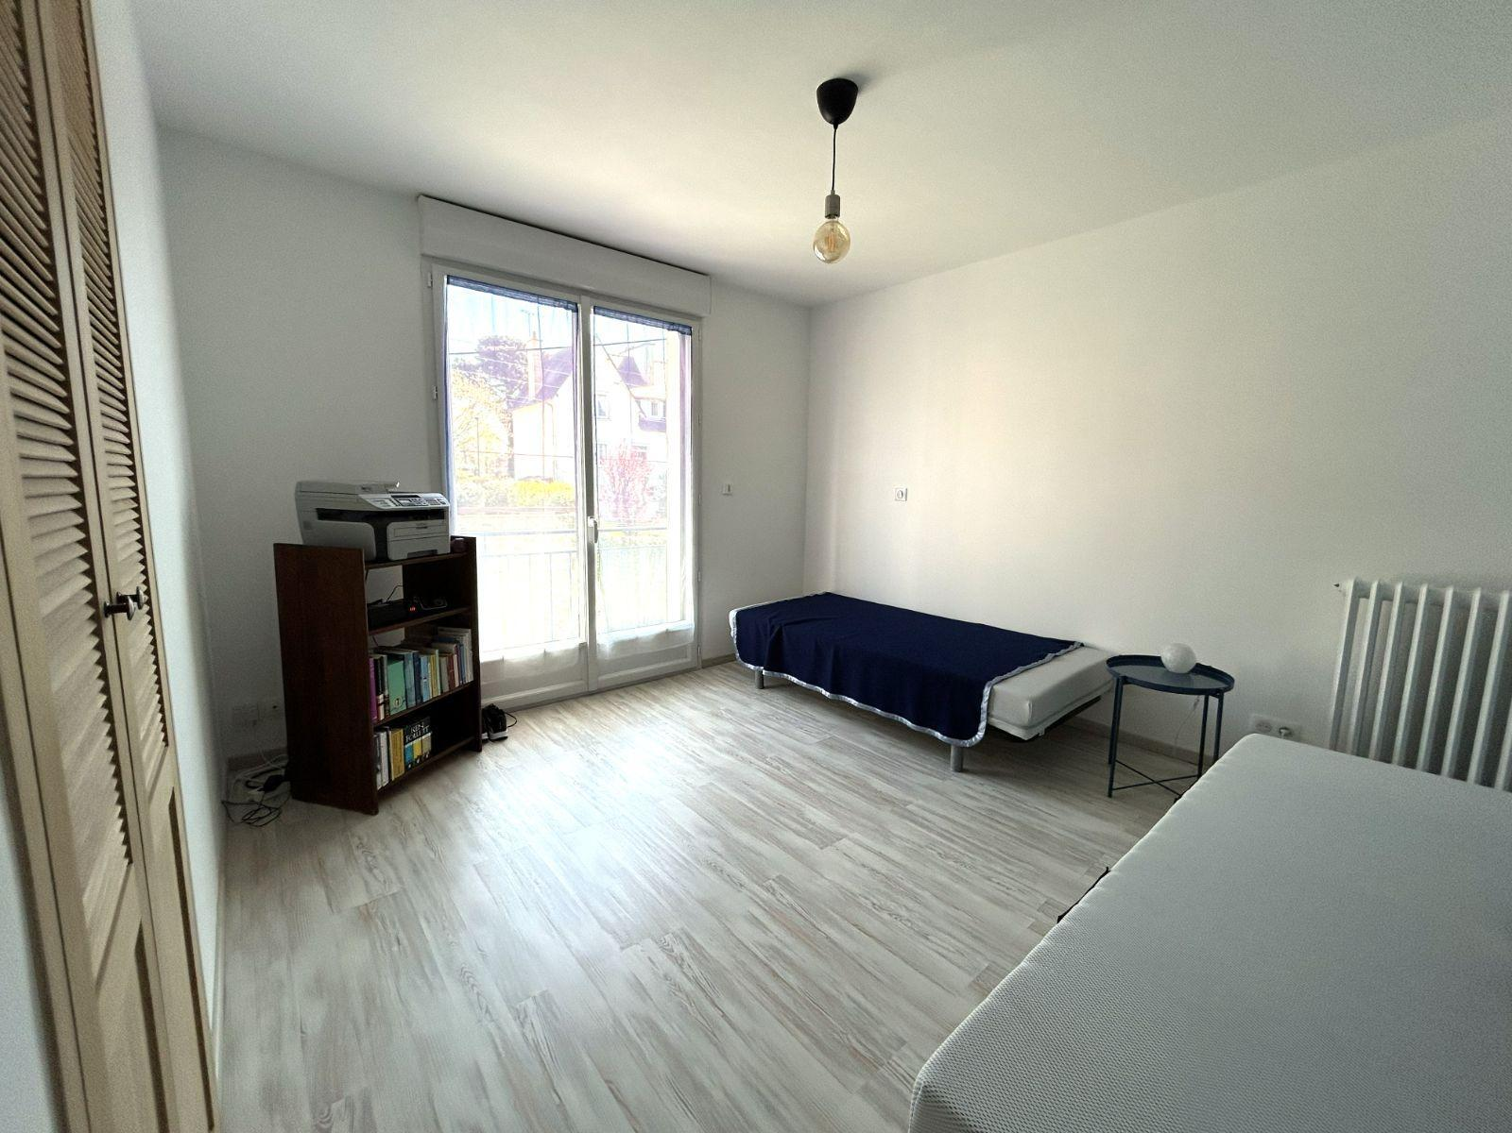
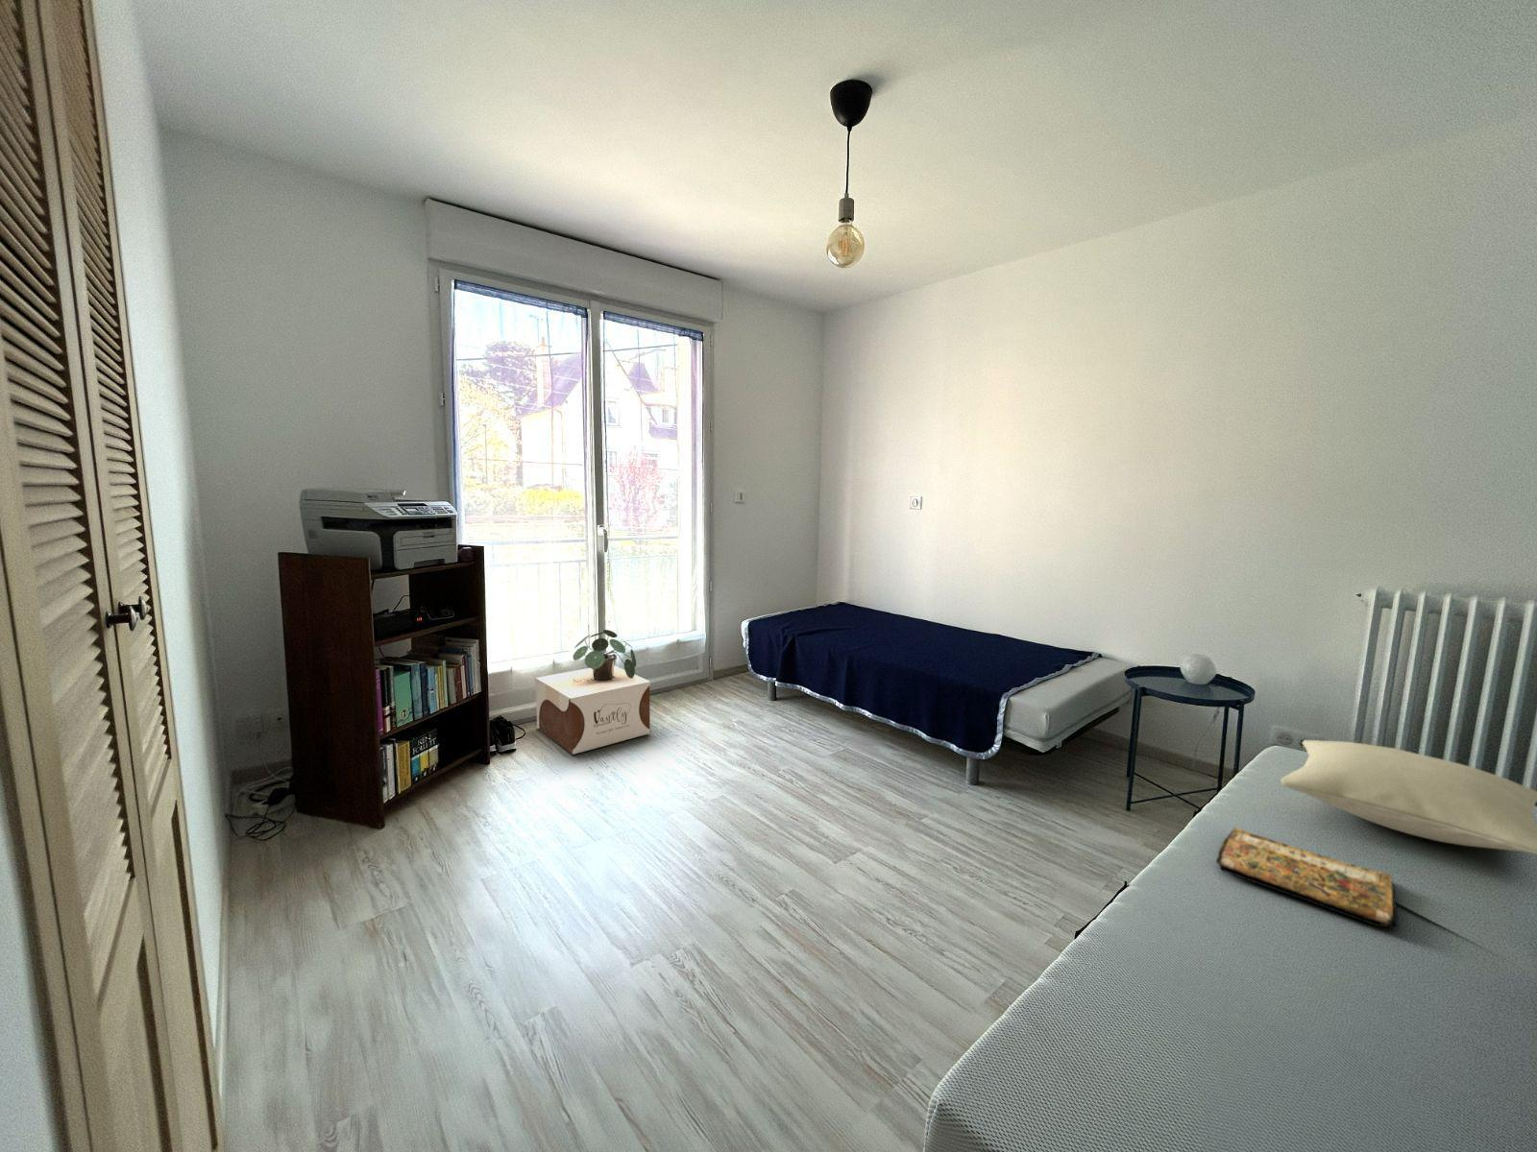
+ book (1302, 871)
+ cardboard box (593, 705)
+ potted plant (604, 655)
+ pillow (1408, 788)
